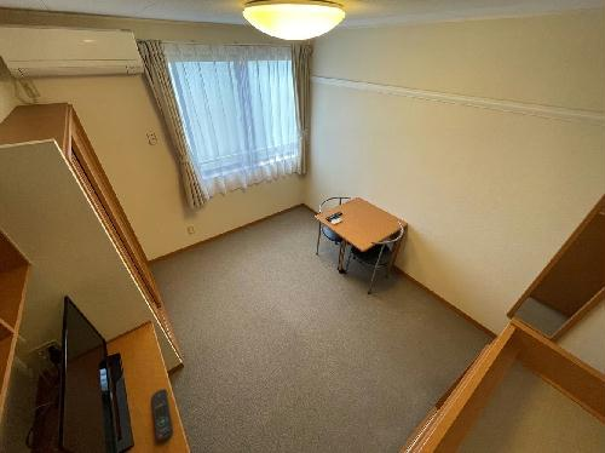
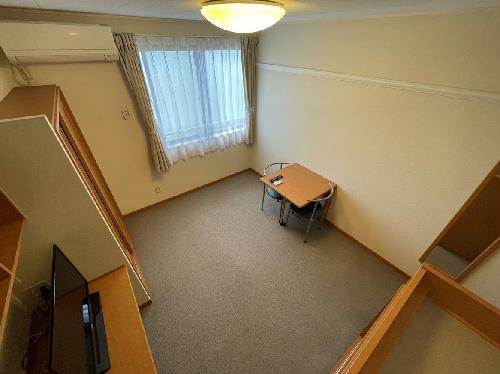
- remote control (161, 413)
